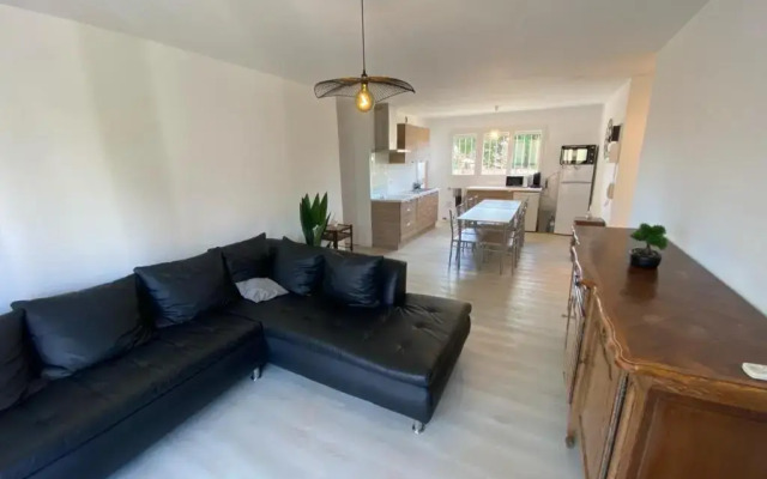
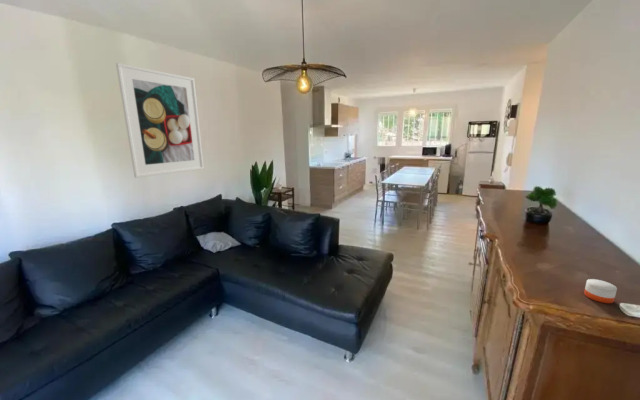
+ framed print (166, 124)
+ candle (601, 283)
